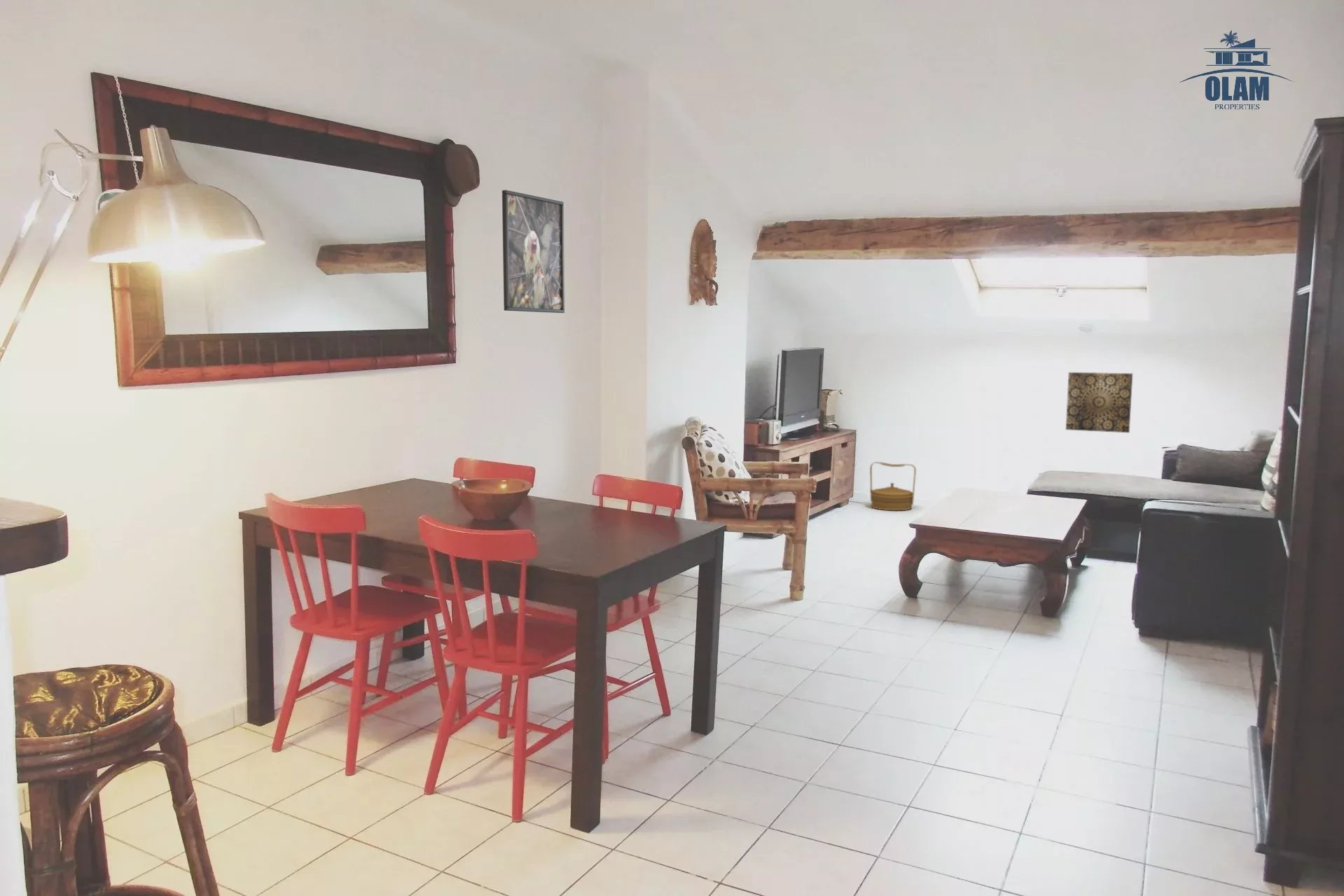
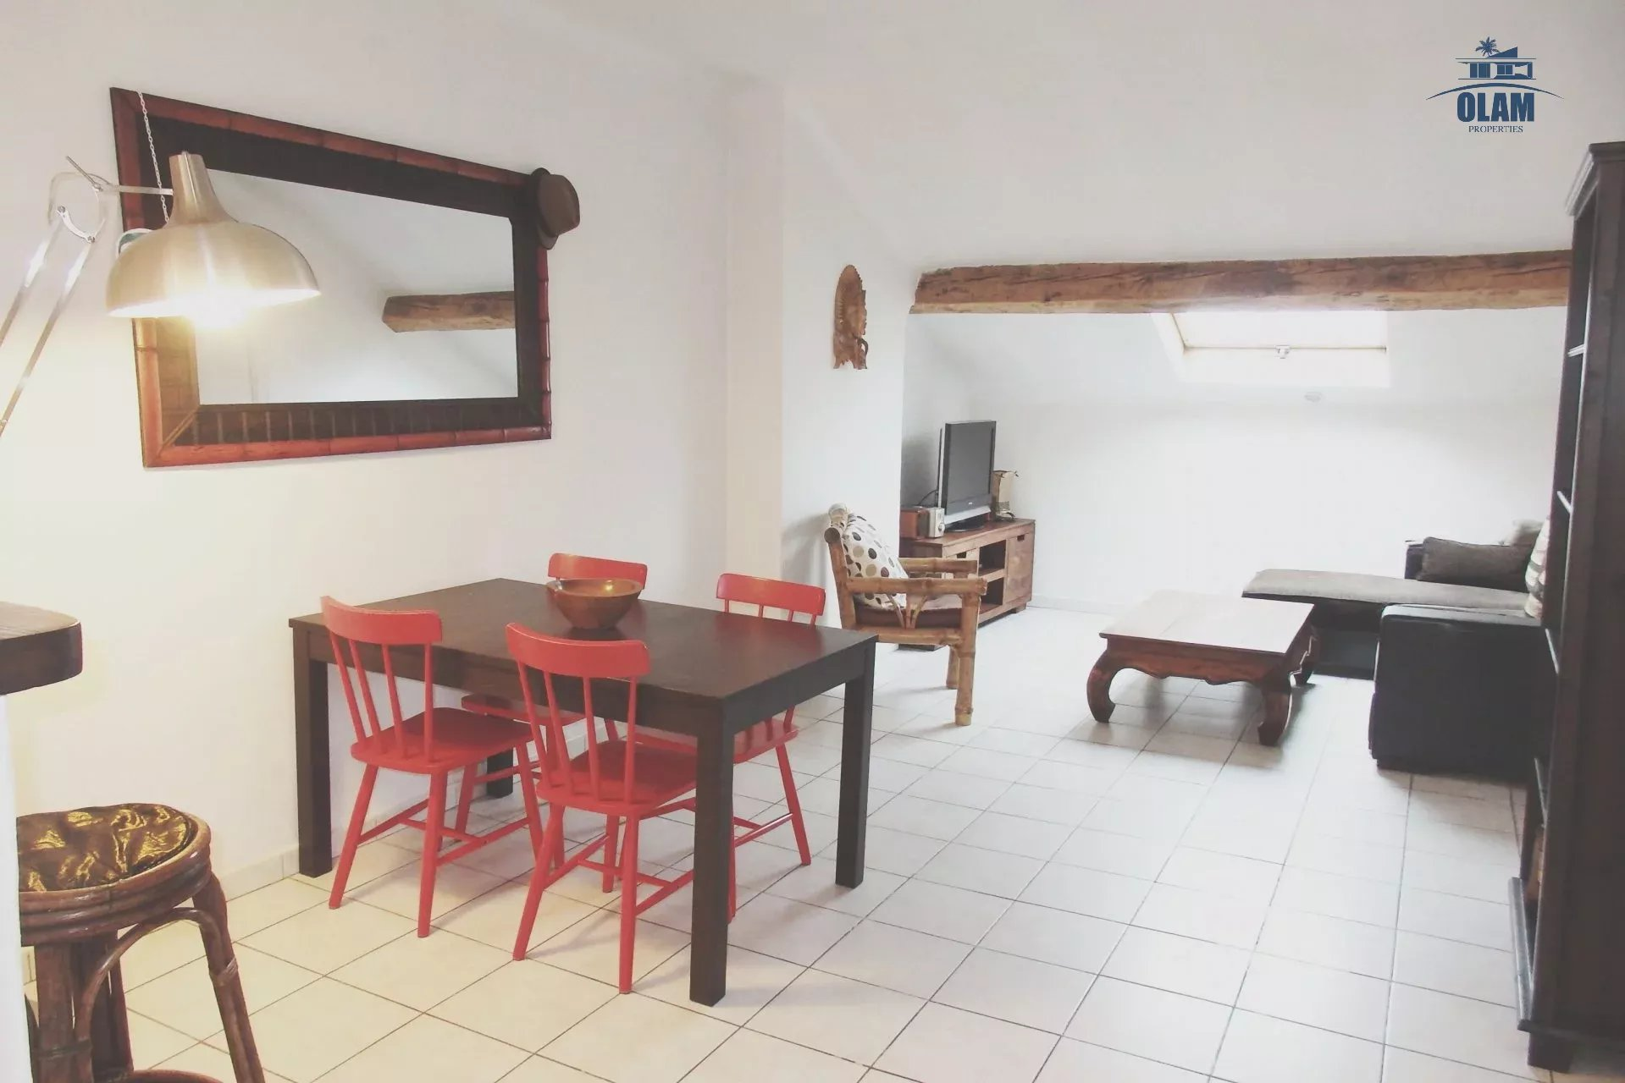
- basket (892, 485)
- wall art (1098, 402)
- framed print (534, 254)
